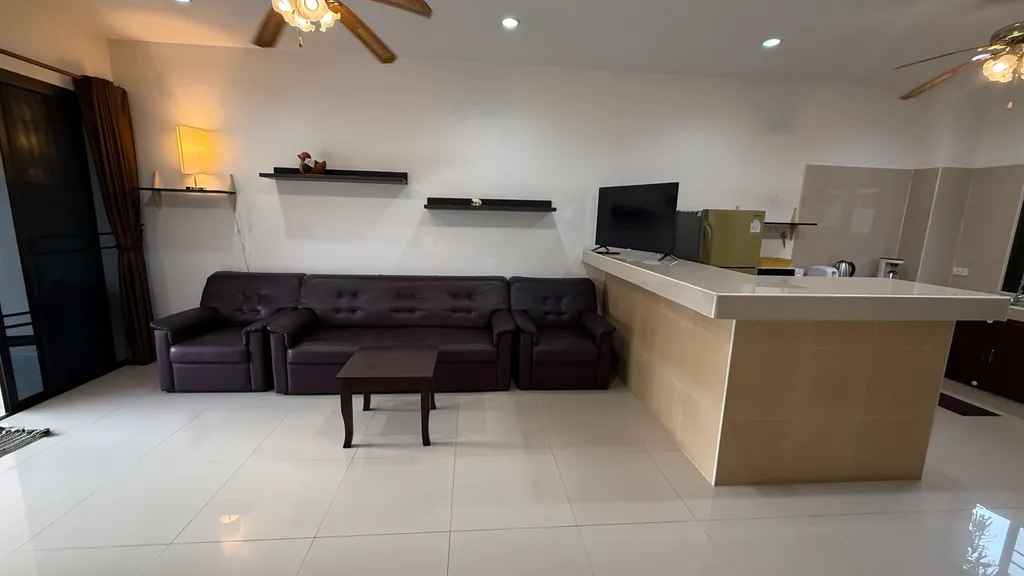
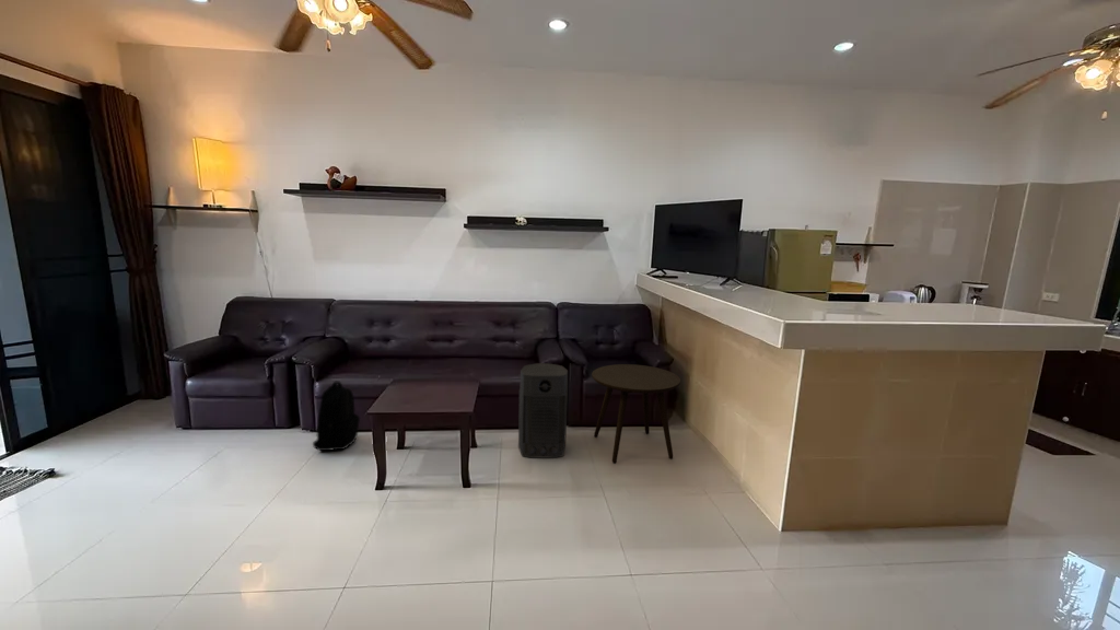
+ backpack (337, 413)
+ air purifier (542, 408)
+ side table (625, 410)
